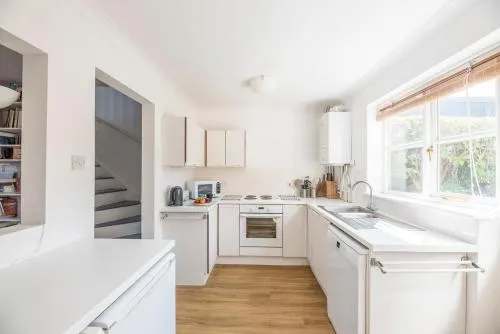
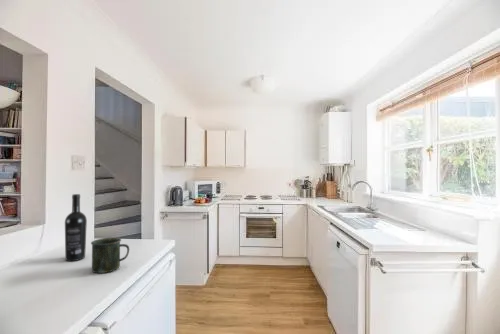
+ mug (110, 254)
+ wine bottle (75, 226)
